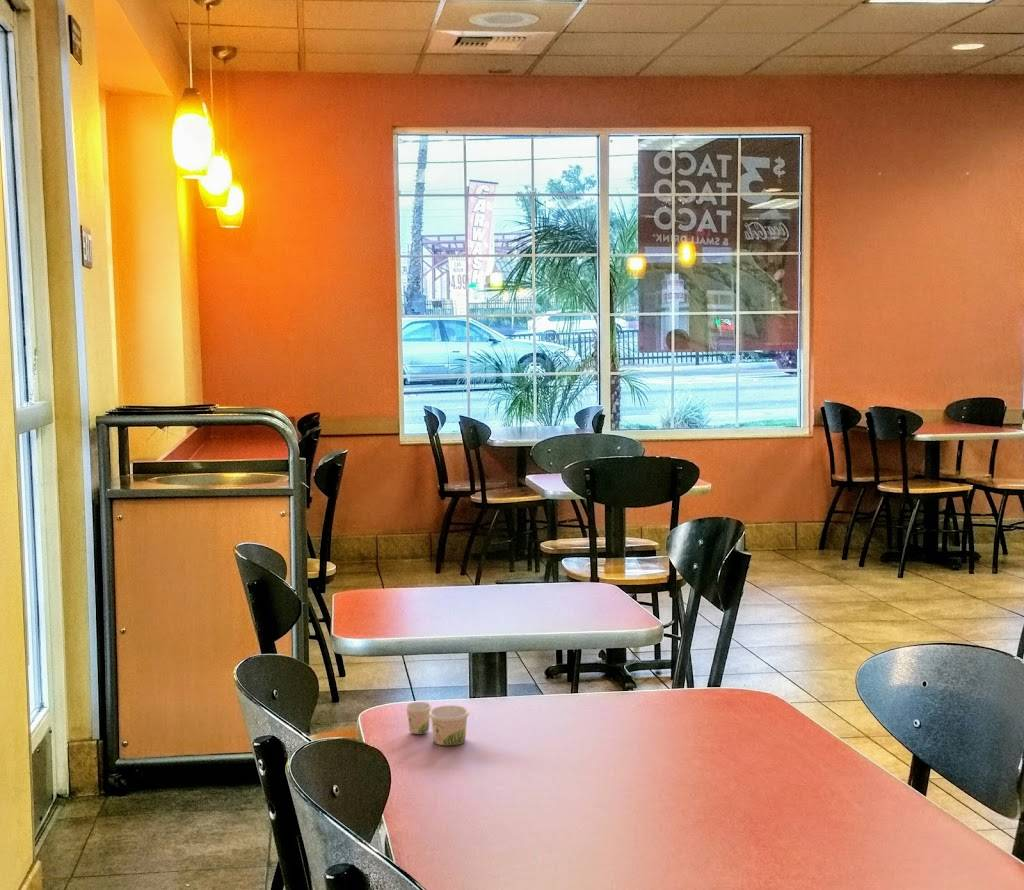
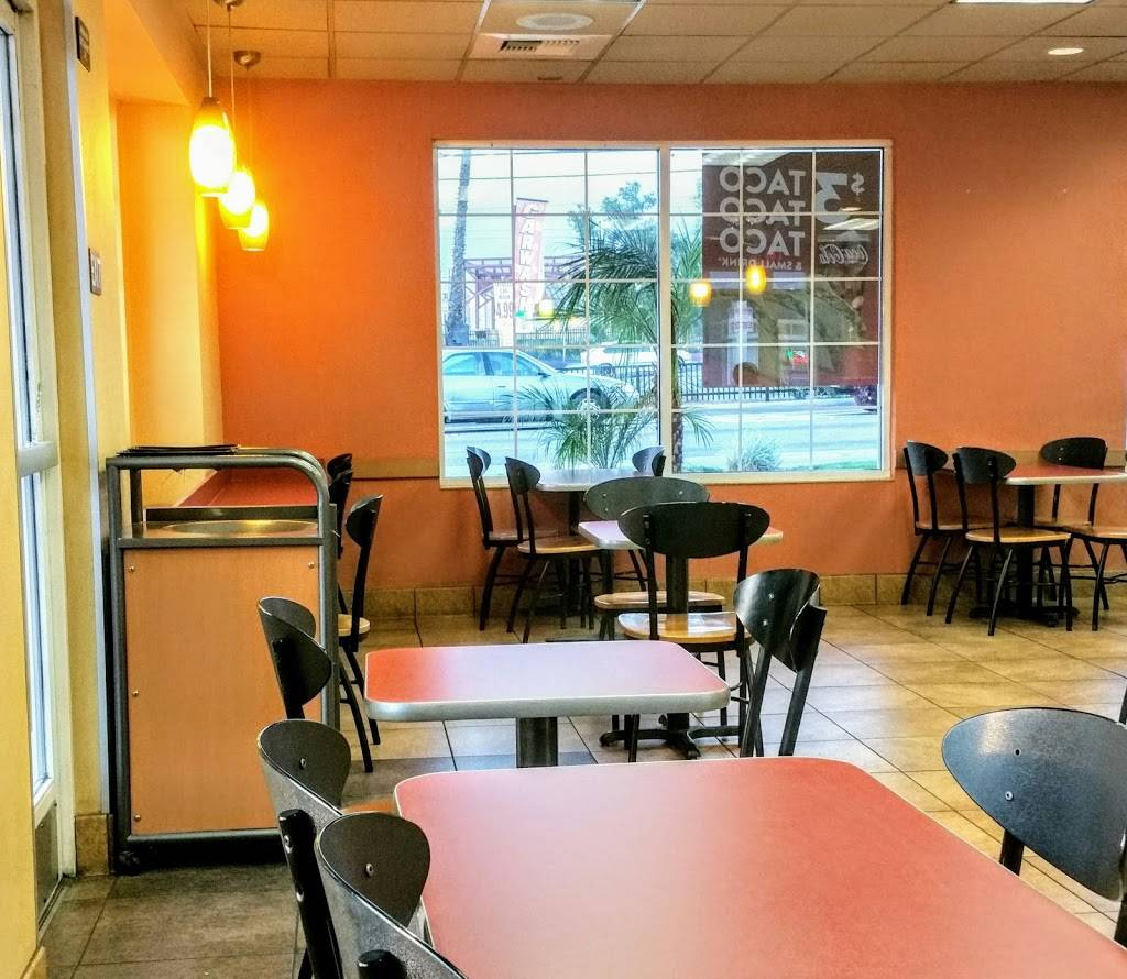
- paper cup (436, 721)
